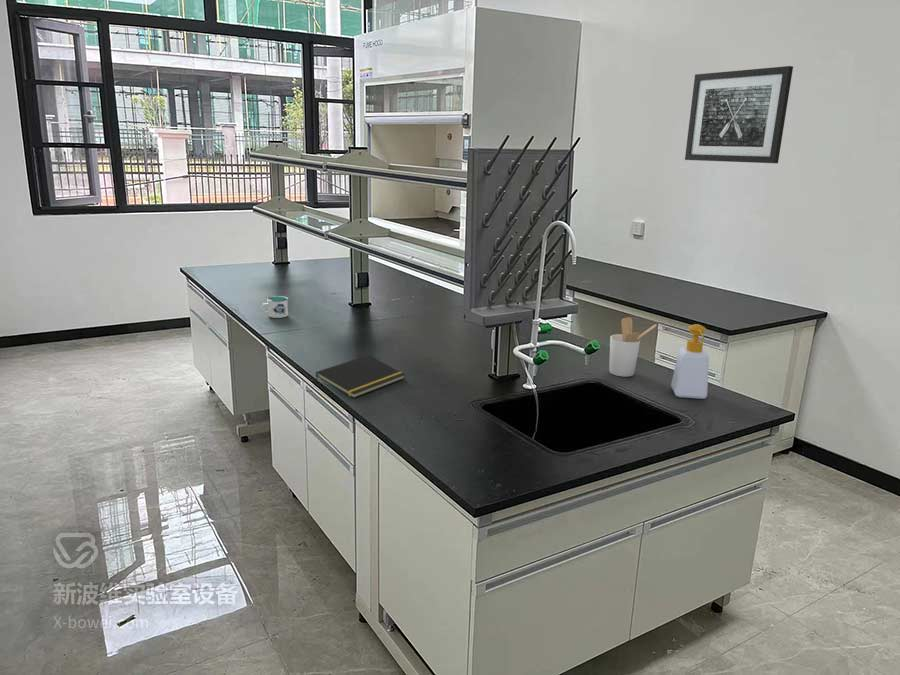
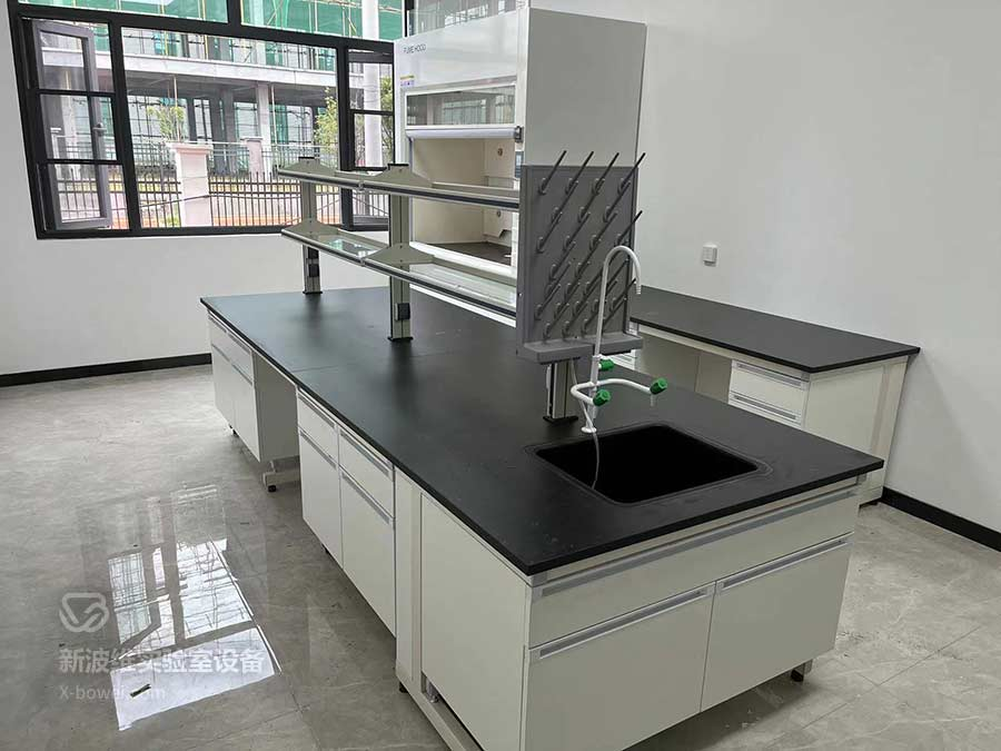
- utensil holder (632, 347)
- soap bottle (694, 361)
- notepad (361, 375)
- wall art (734, 116)
- mug (275, 307)
